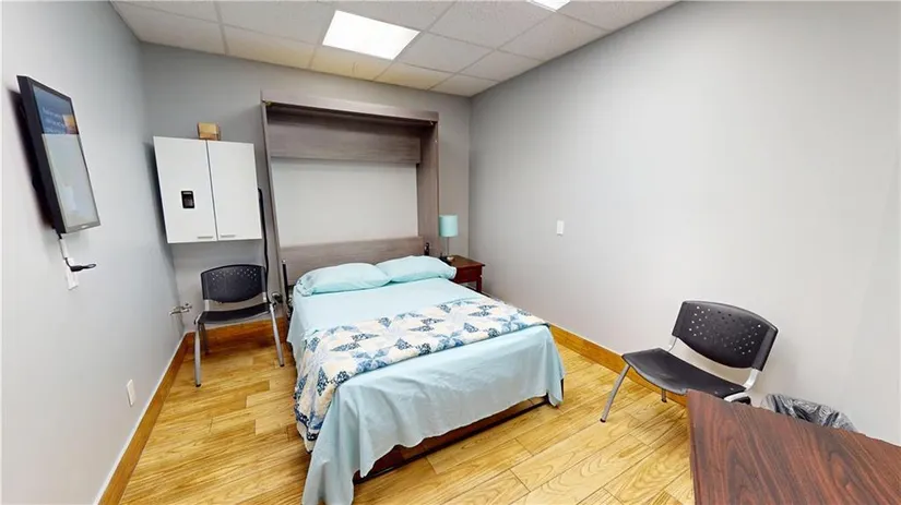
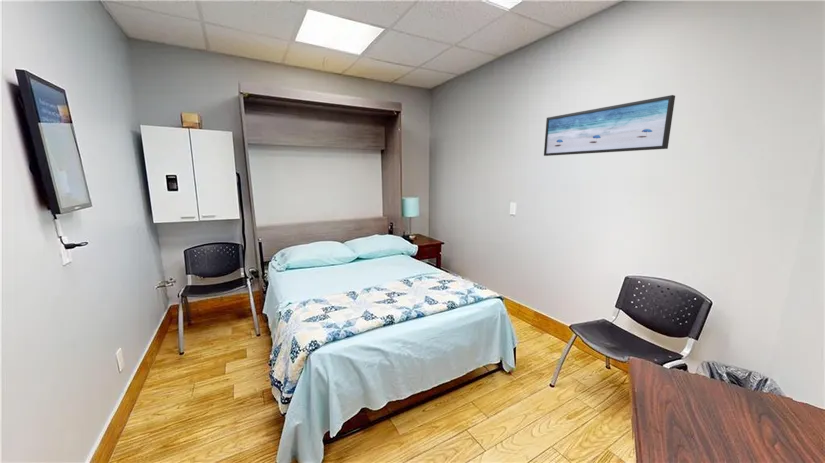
+ wall art (598, 130)
